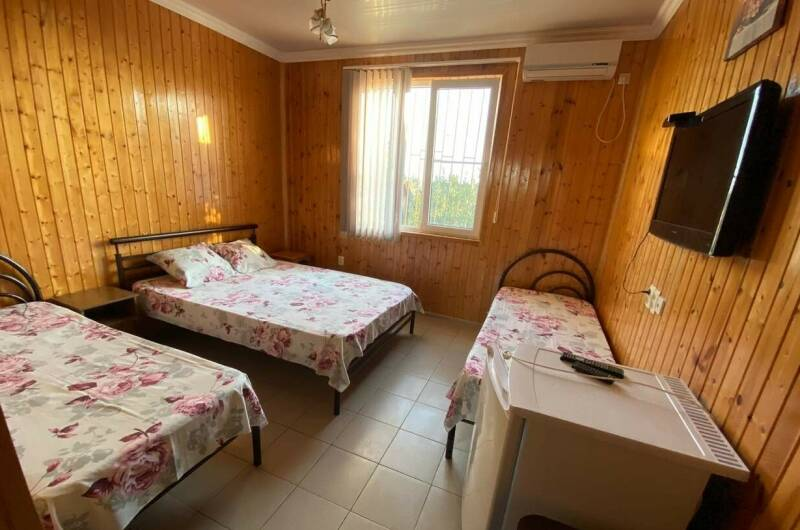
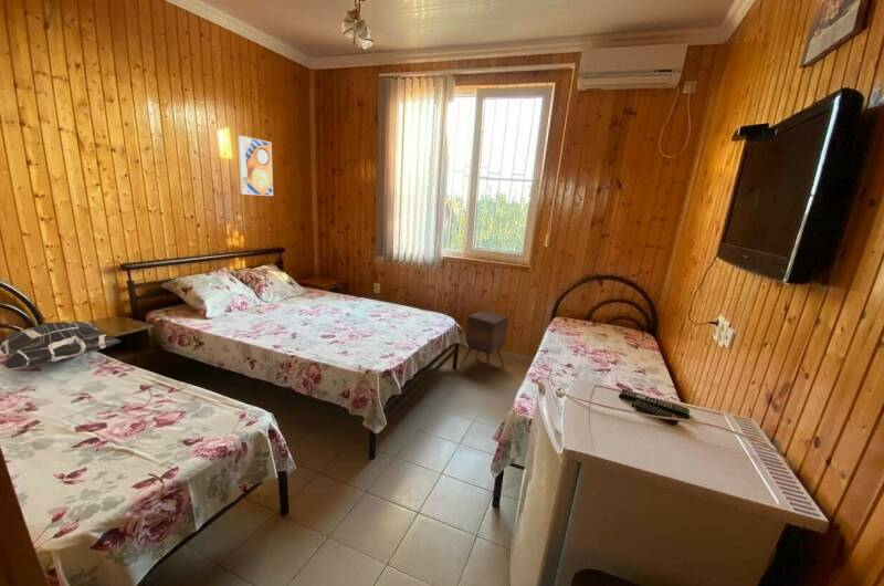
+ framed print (255, 167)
+ side table (485, 342)
+ decorative pillow (51, 342)
